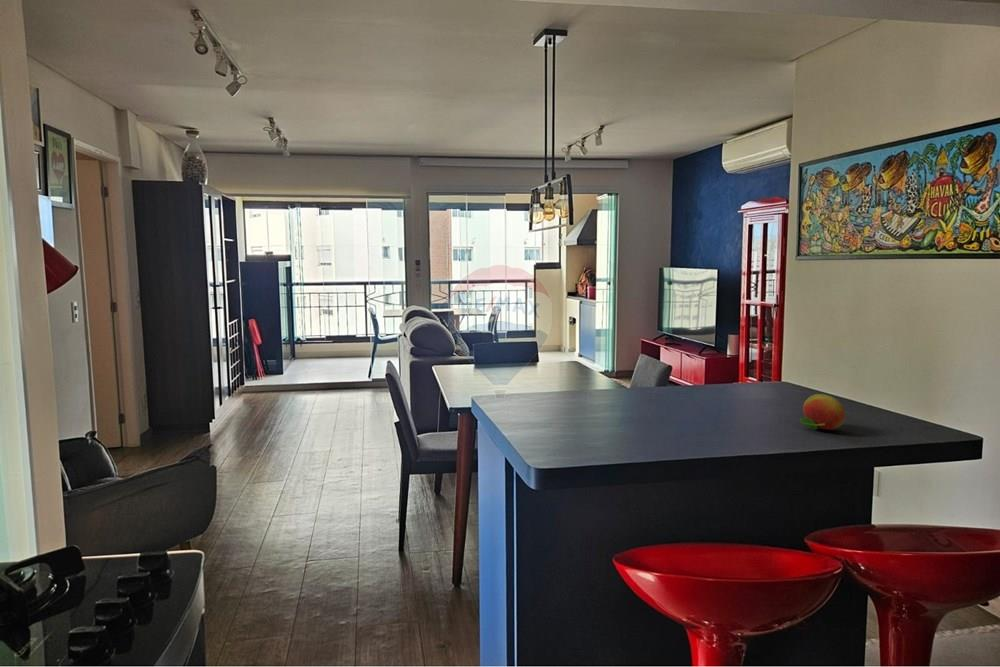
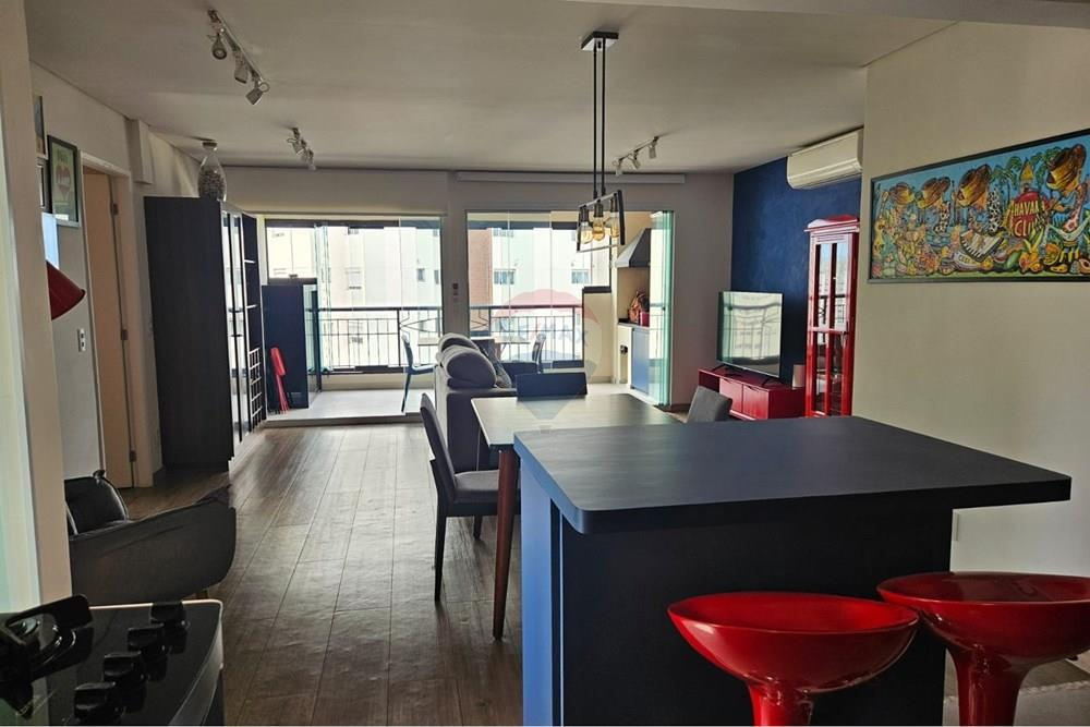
- fruit (823, 411)
